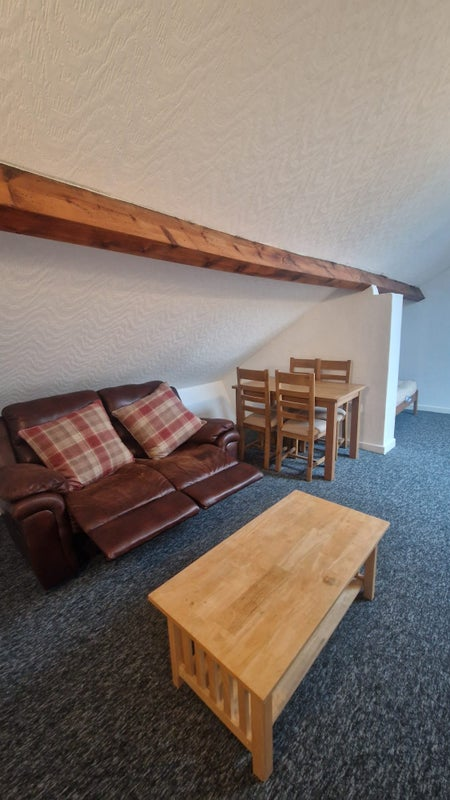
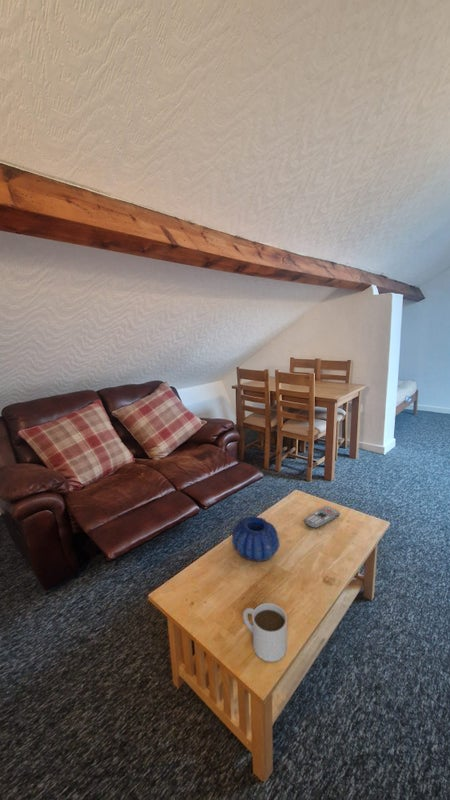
+ decorative bowl (255, 537)
+ mug (263, 627)
+ remote control (321, 517)
